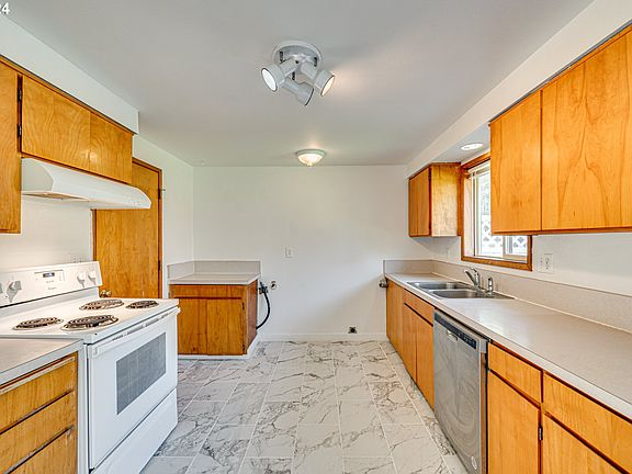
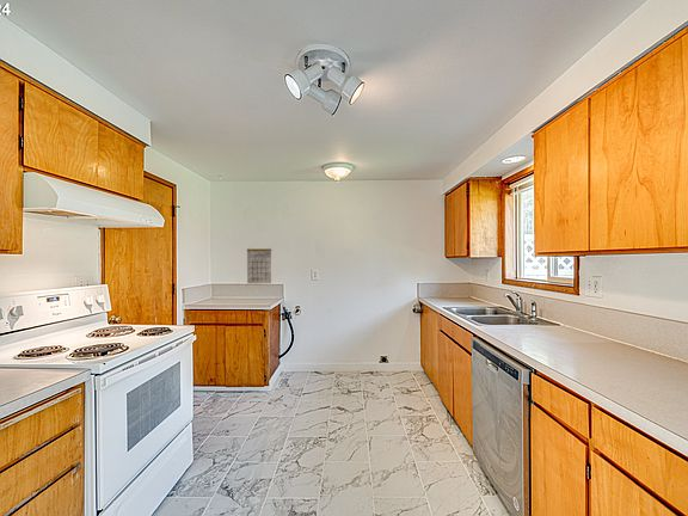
+ calendar (259, 262)
